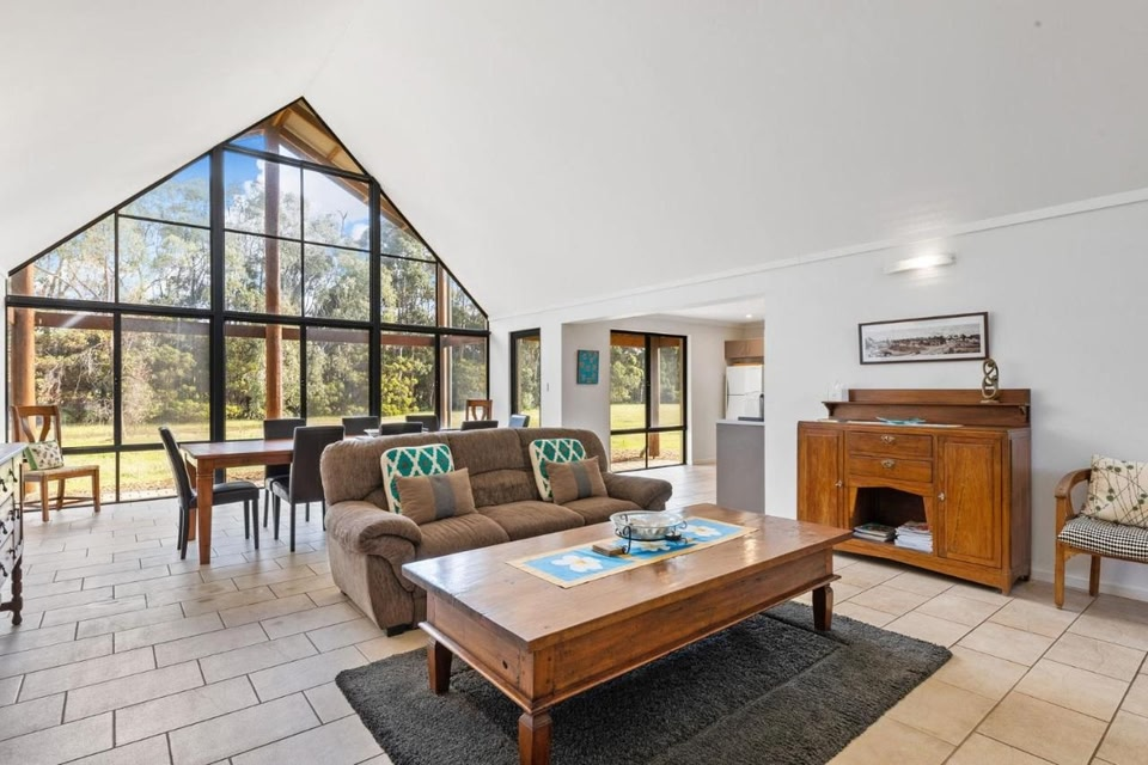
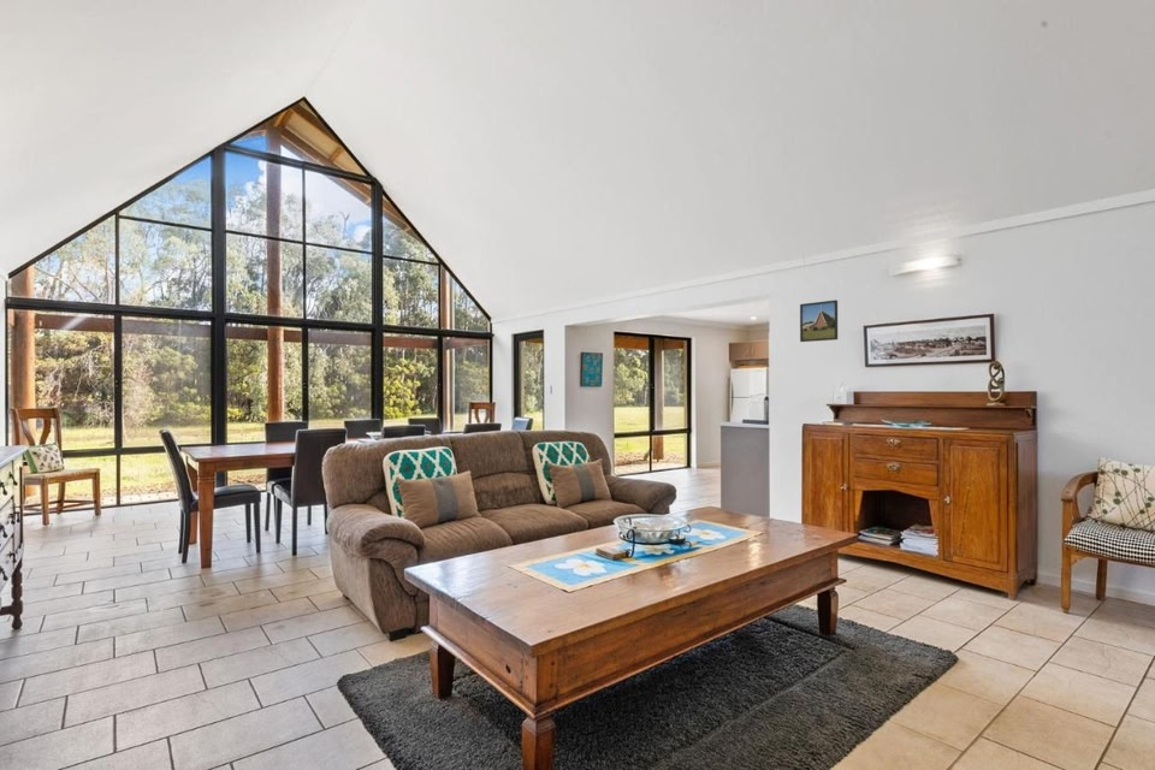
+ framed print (818, 321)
